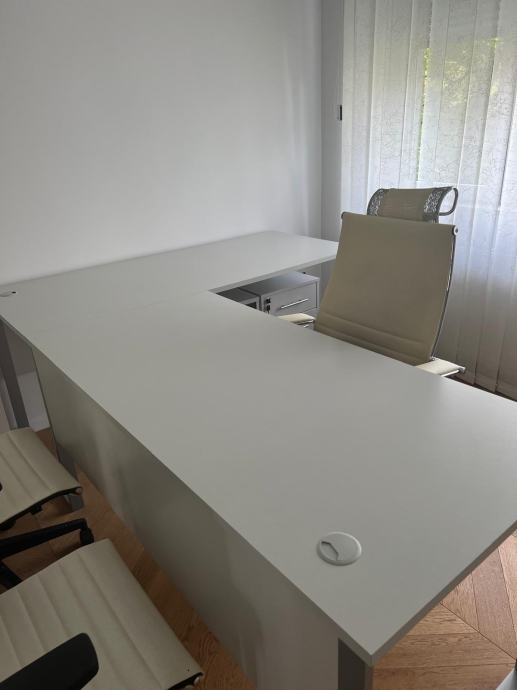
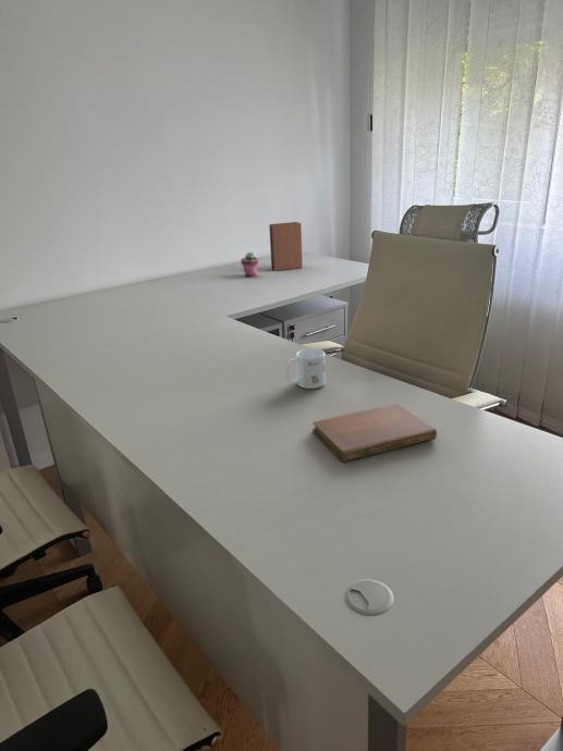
+ notebook (372, 430)
+ mug (305, 369)
+ potted succulent (249, 263)
+ book (285, 246)
